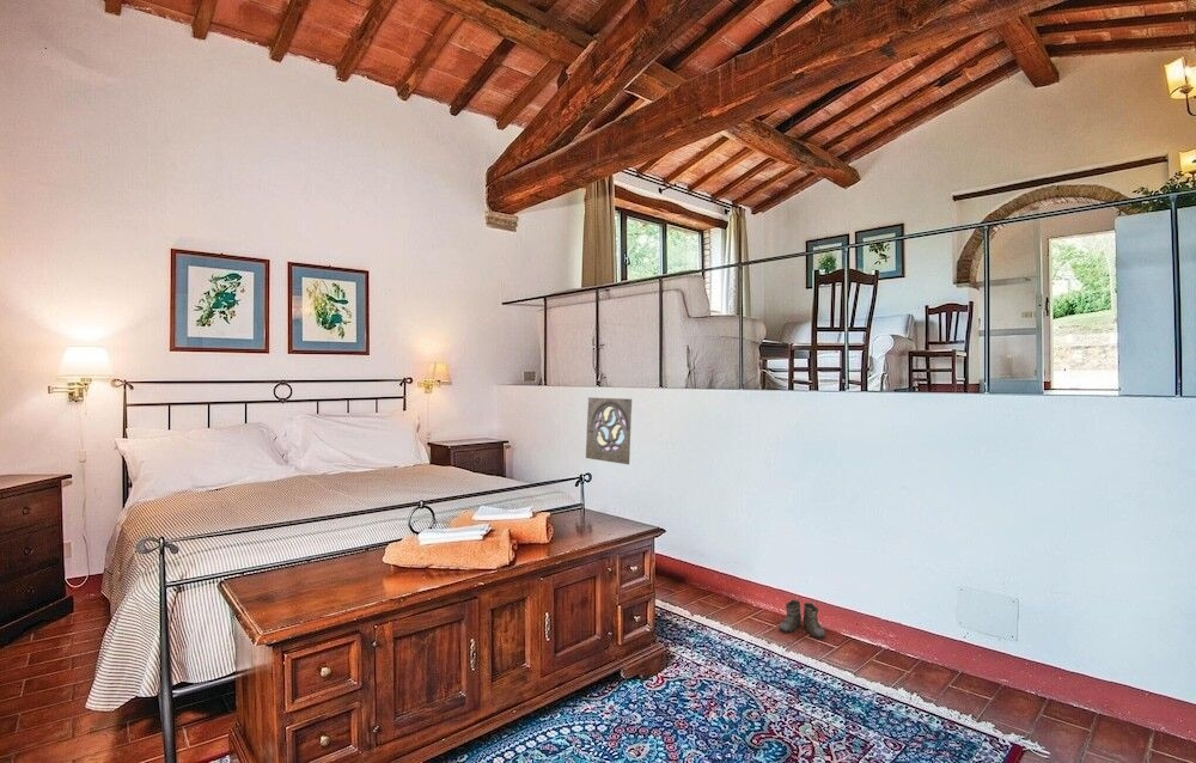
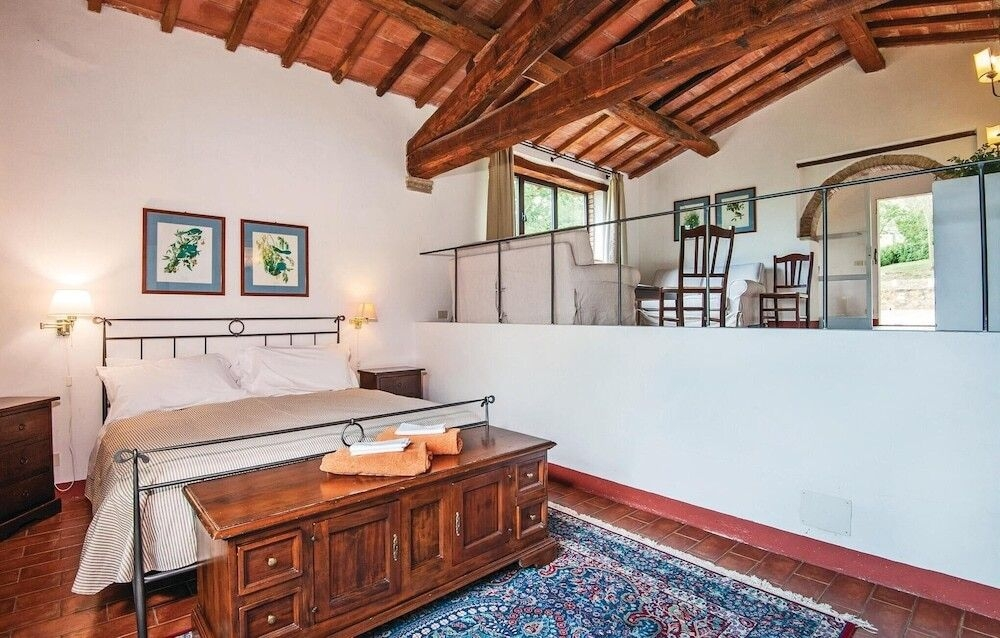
- wall ornament (608, 429)
- boots (800, 617)
